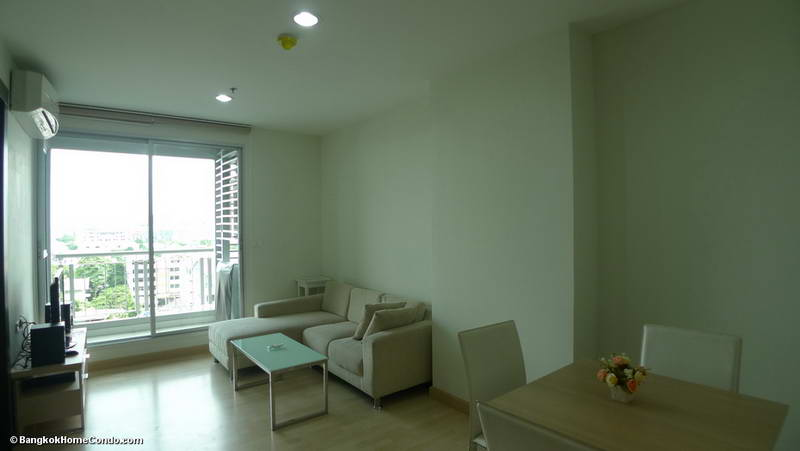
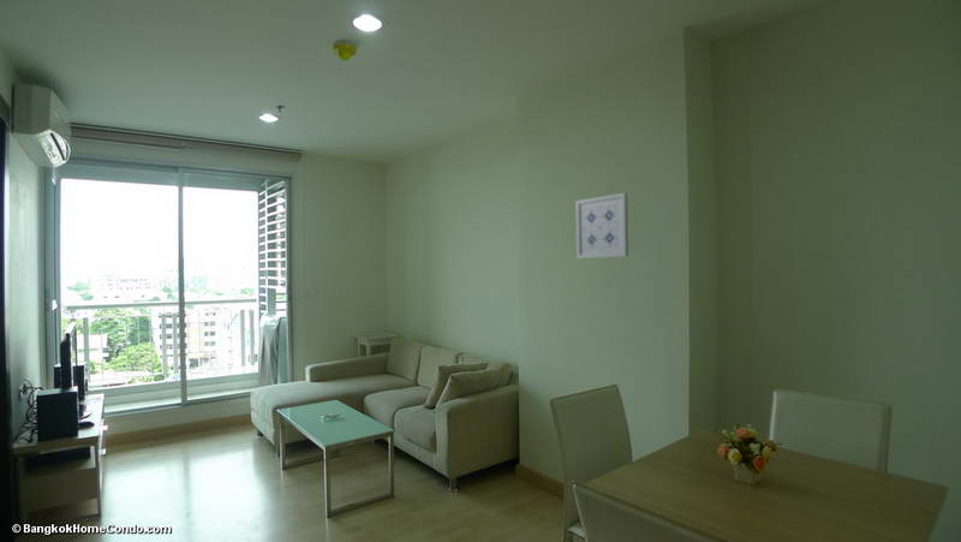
+ wall art (601, 227)
